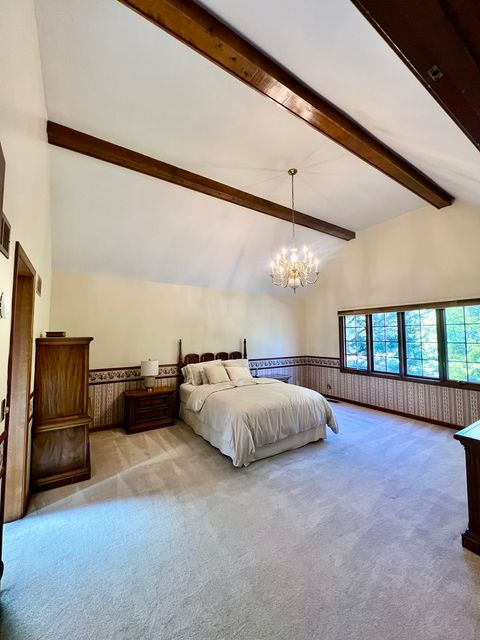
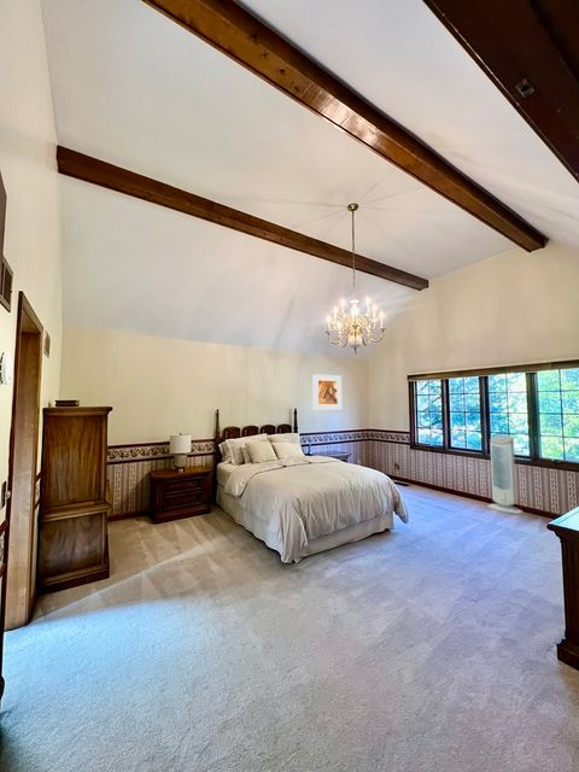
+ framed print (327, 392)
+ air purifier (503, 472)
